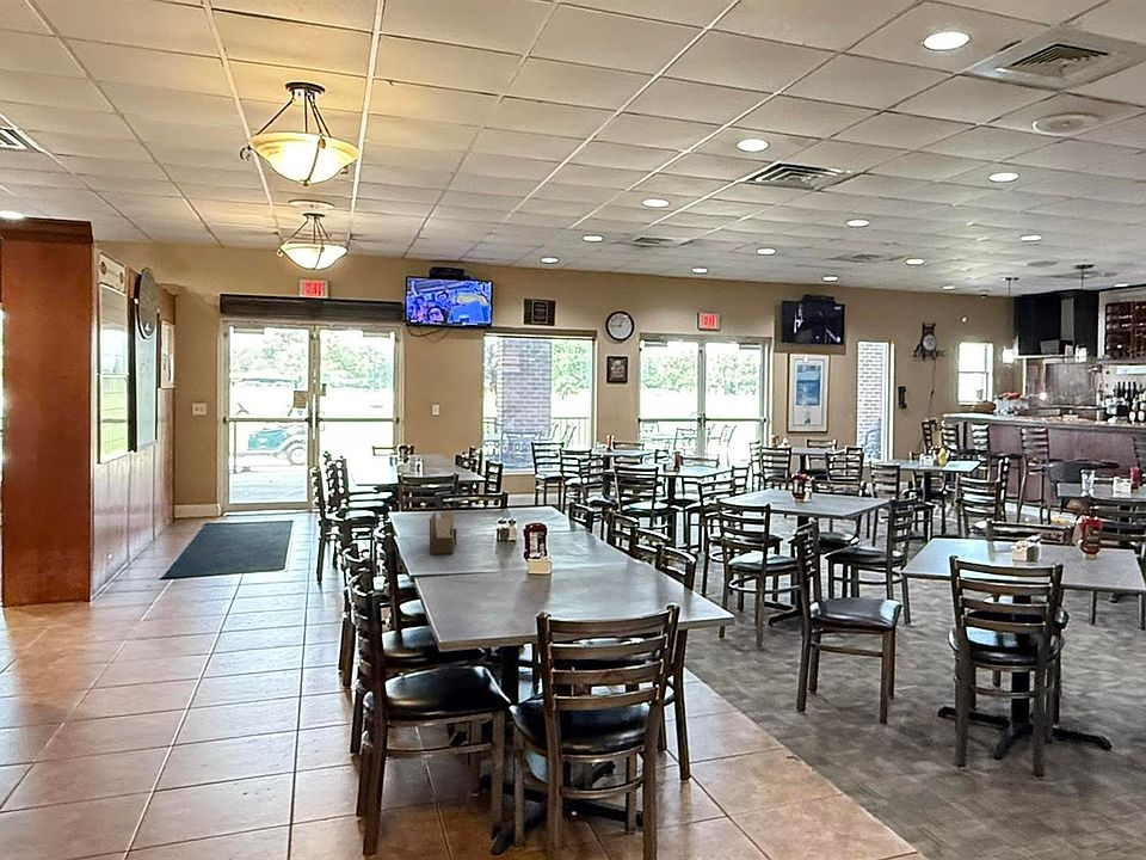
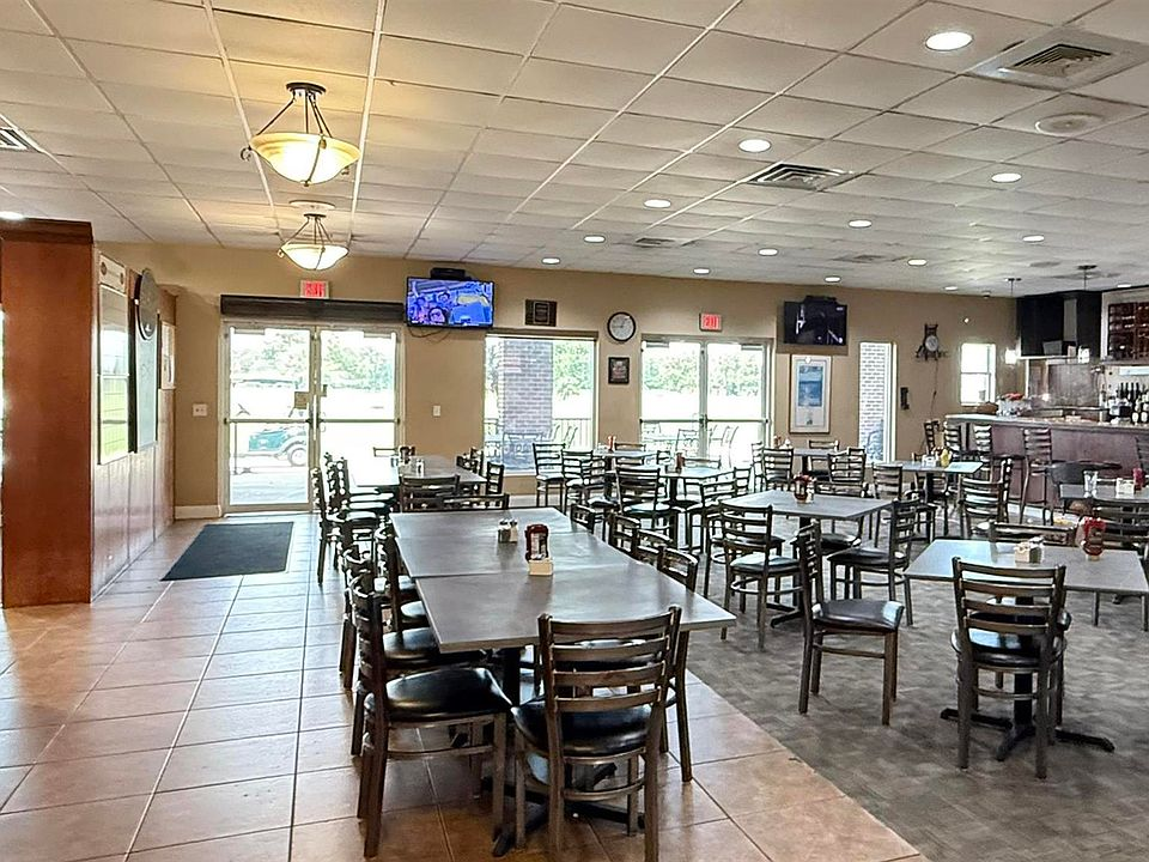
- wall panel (443, 532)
